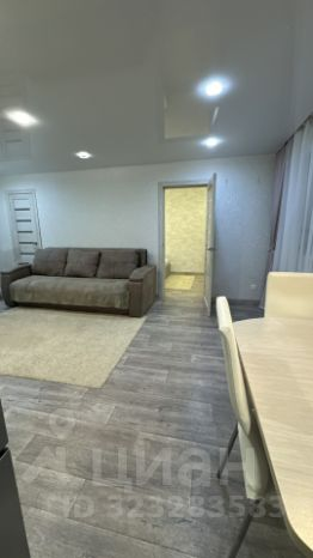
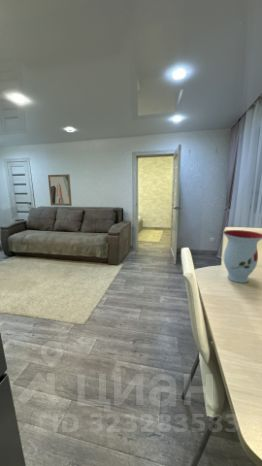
+ wall art (59, 190)
+ vase (240, 256)
